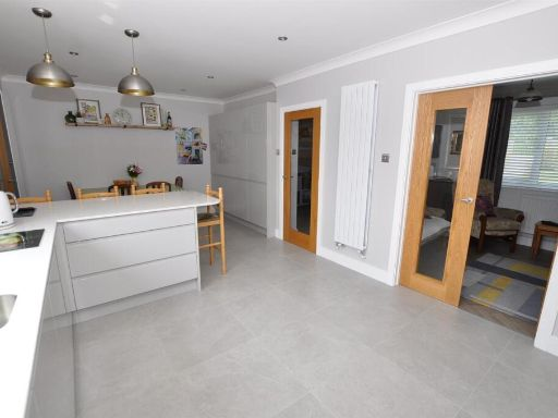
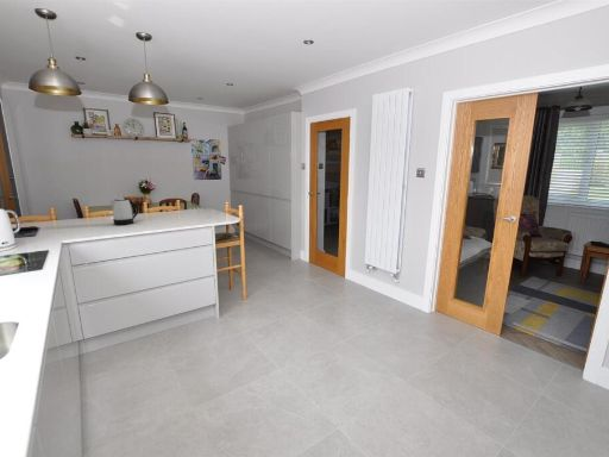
+ kettle (125, 211)
